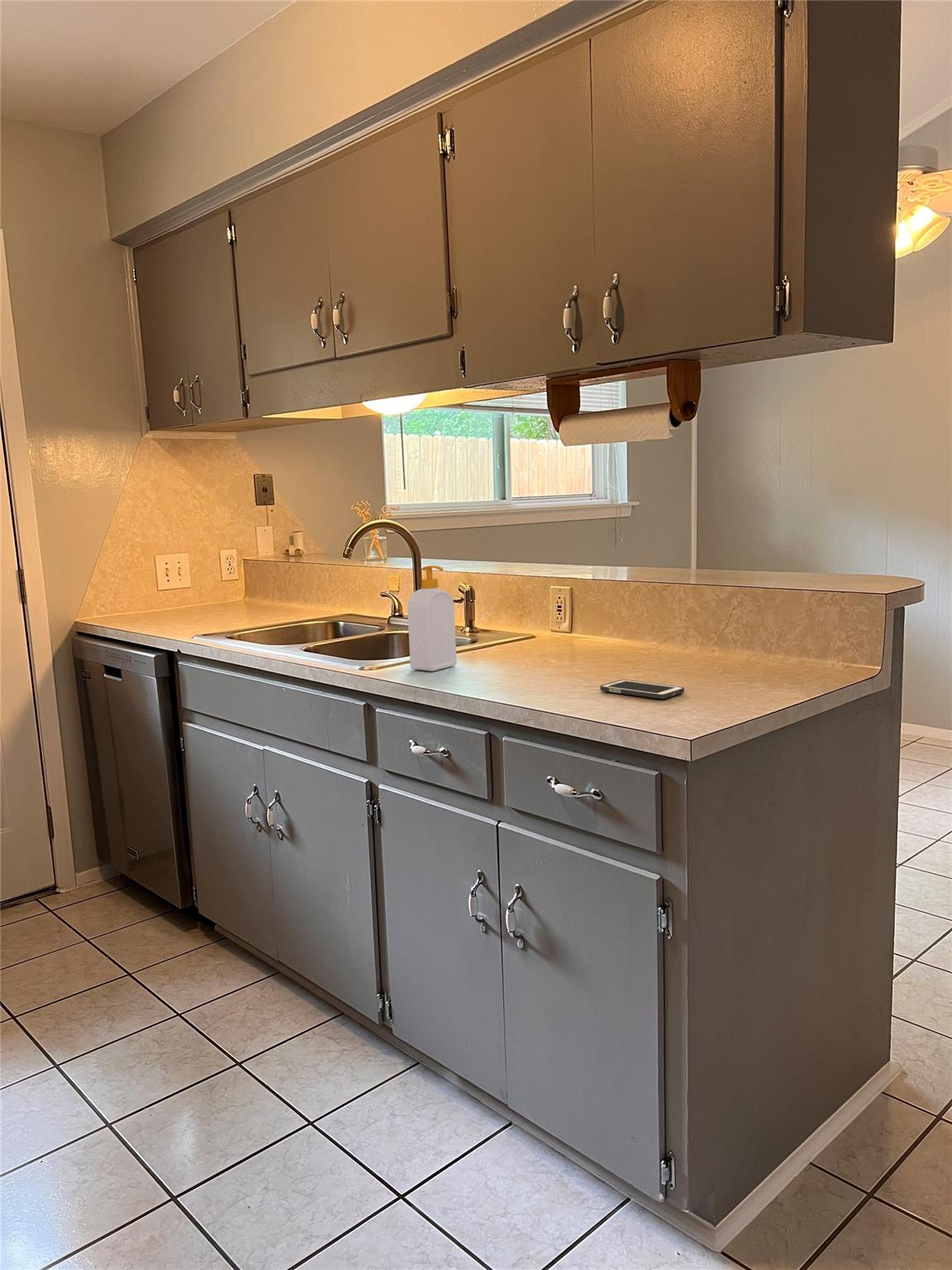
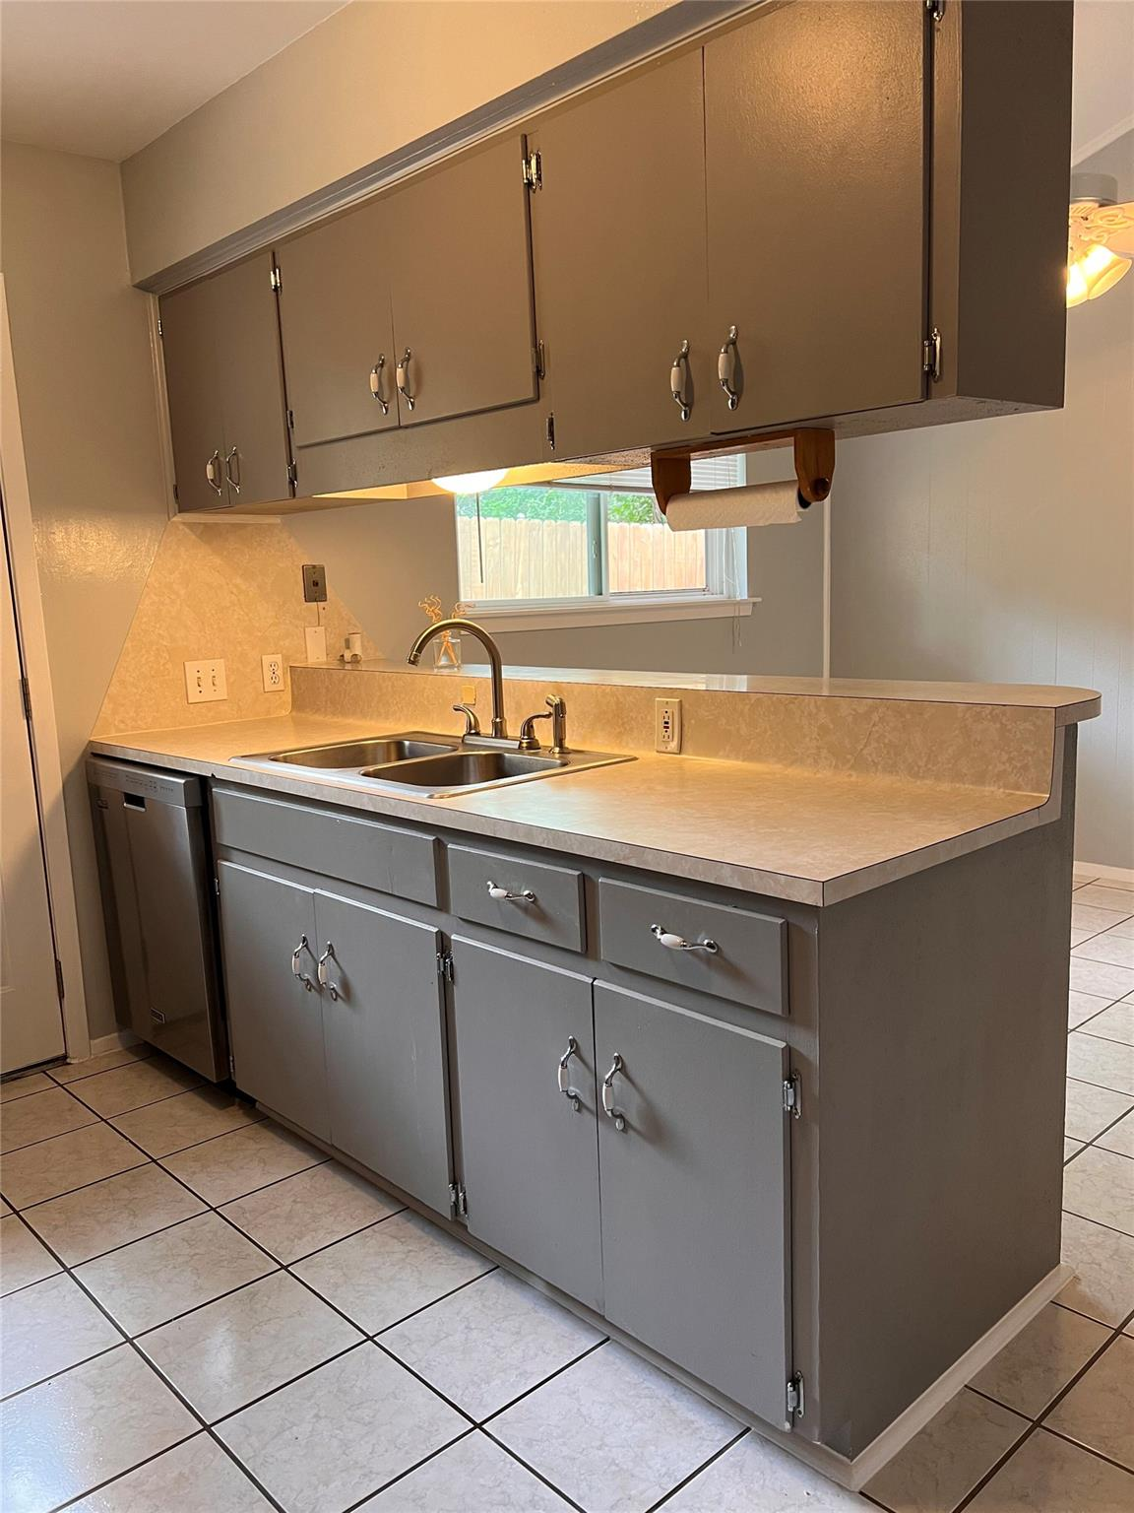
- cell phone (641, 689)
- soap bottle (432, 617)
